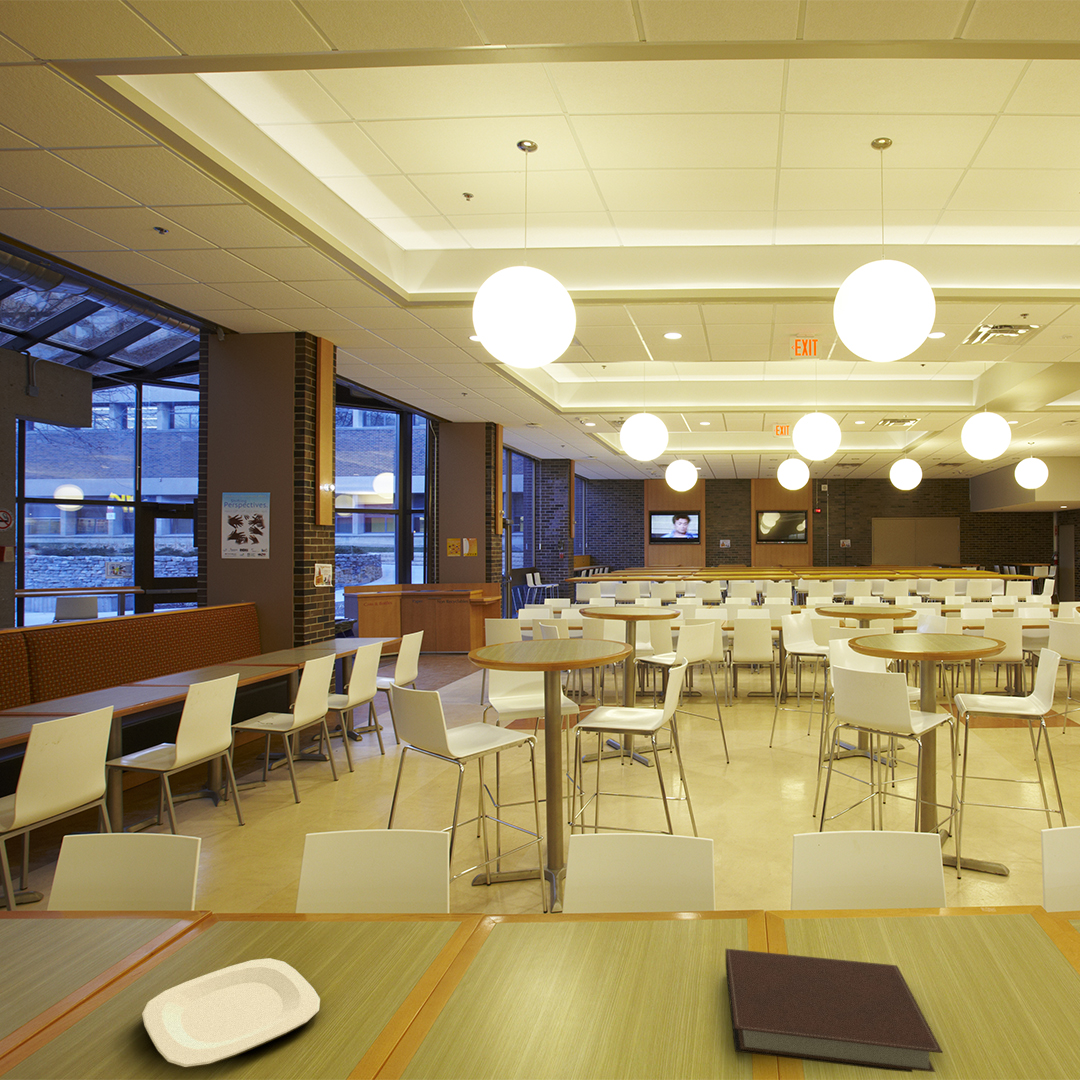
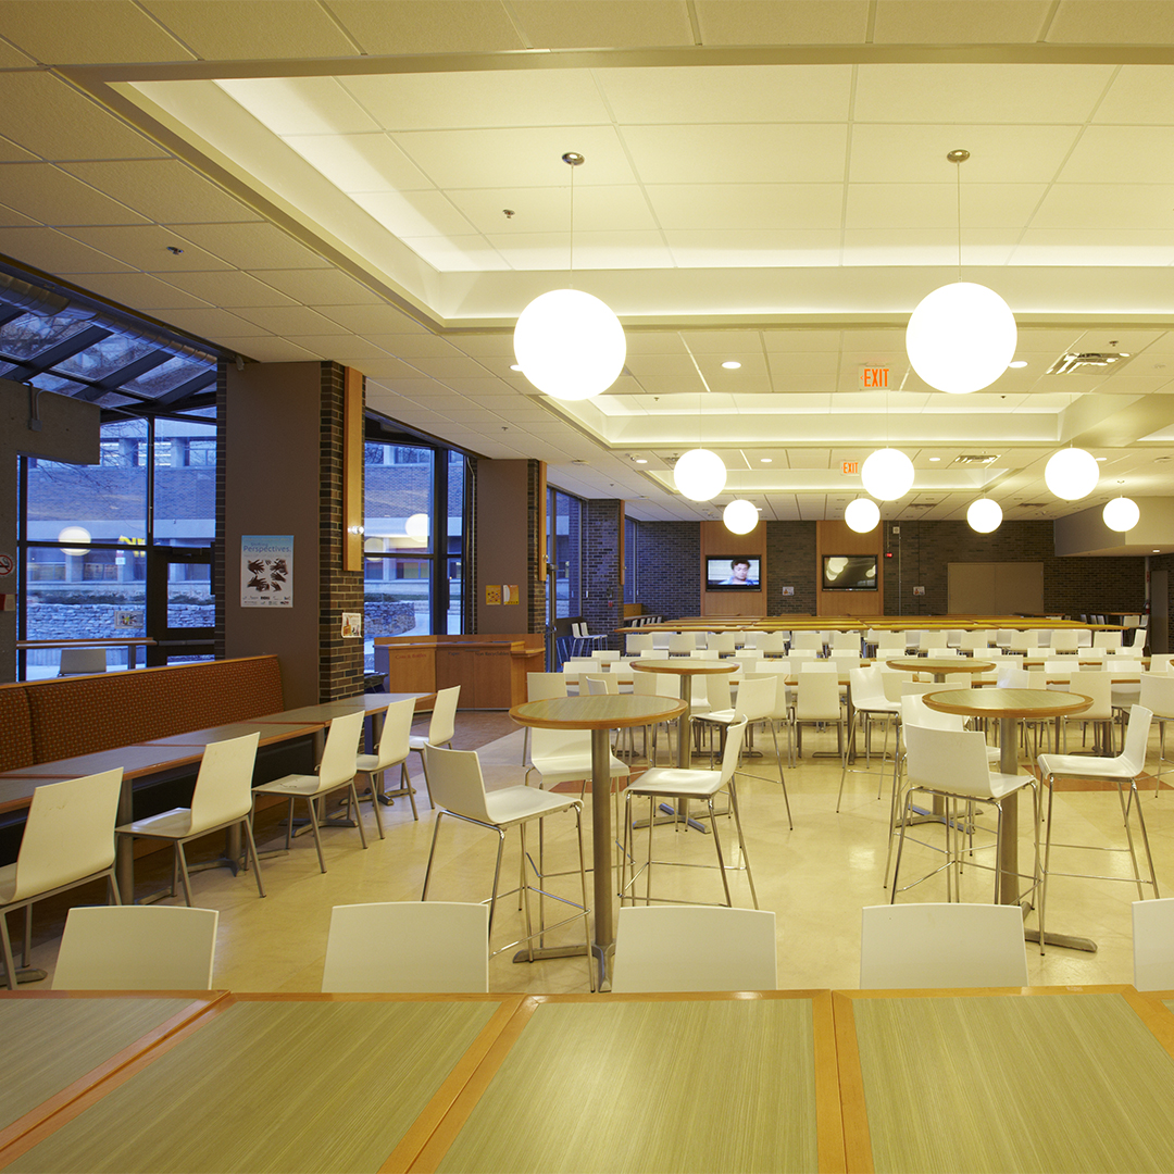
- notebook (821, 1003)
- plate (232, 1010)
